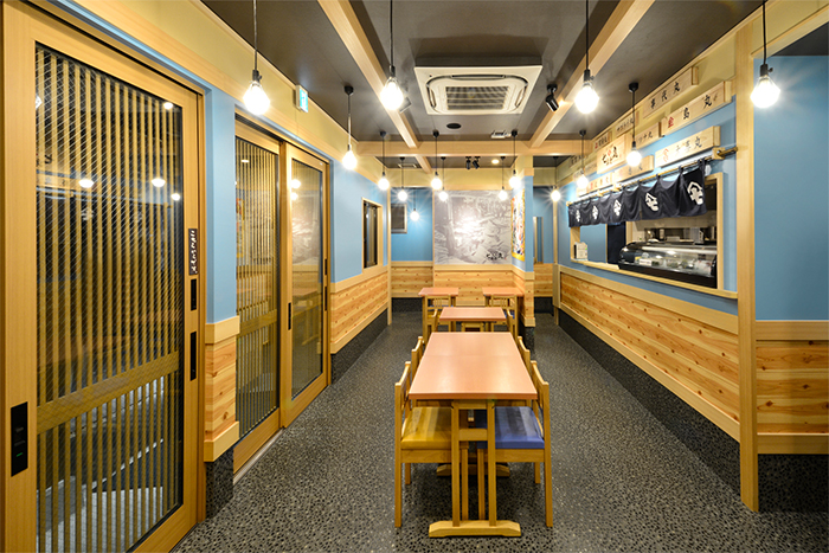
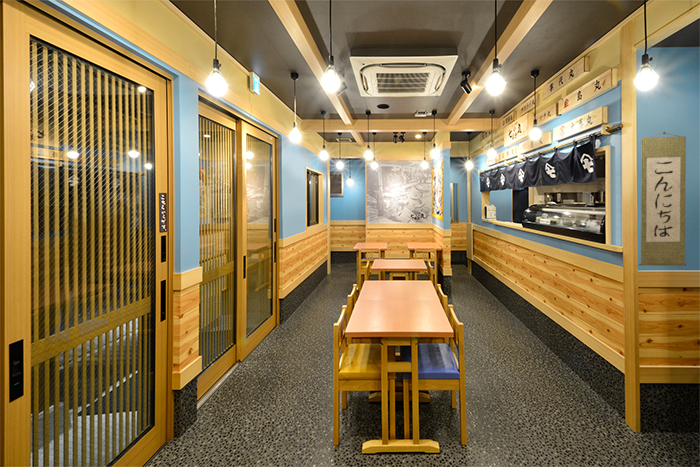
+ wall scroll (662, 198)
